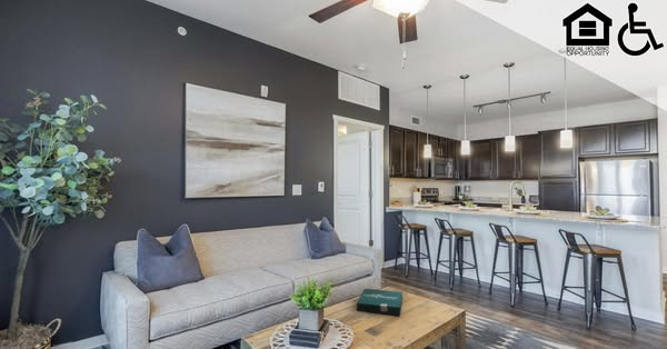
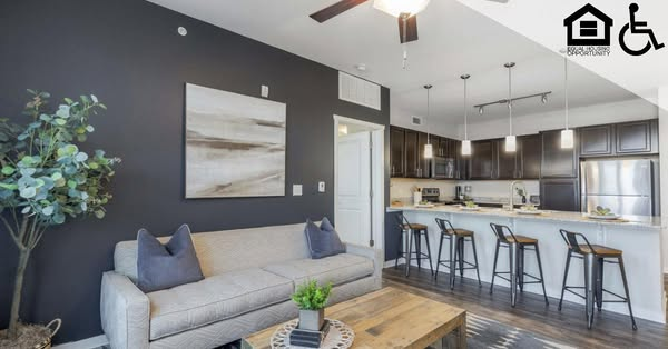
- pizza box (380, 300)
